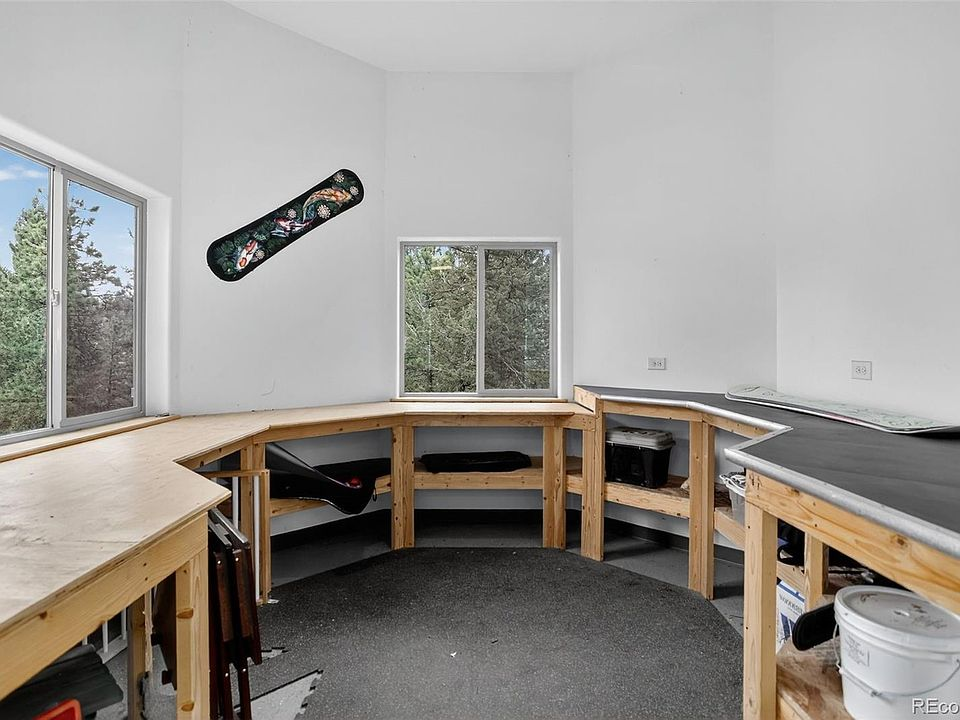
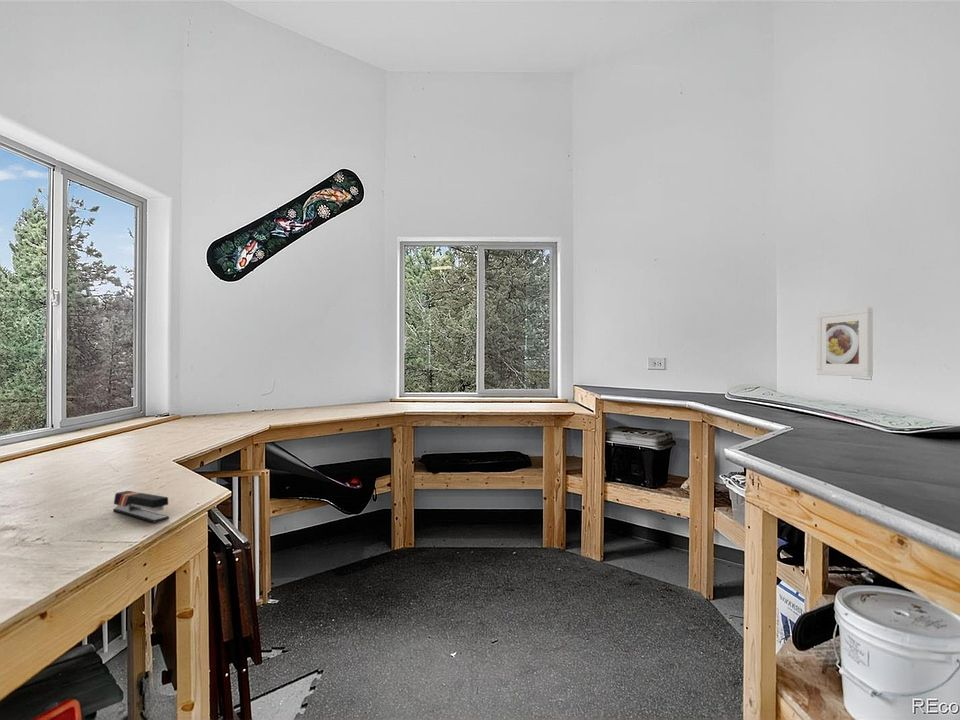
+ stapler (140, 504)
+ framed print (842, 343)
